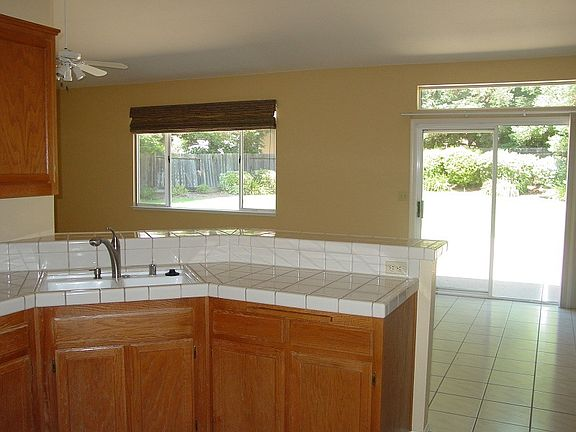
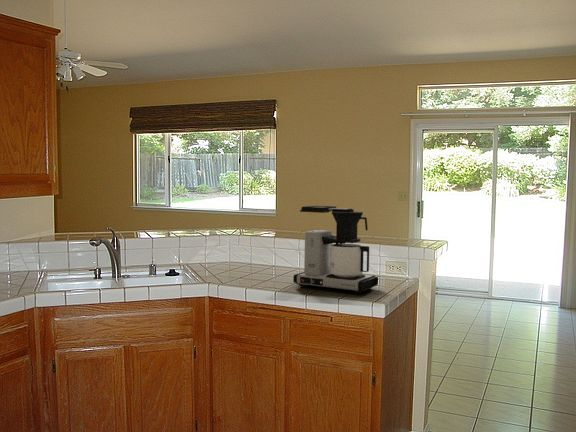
+ coffee maker (336, 247)
